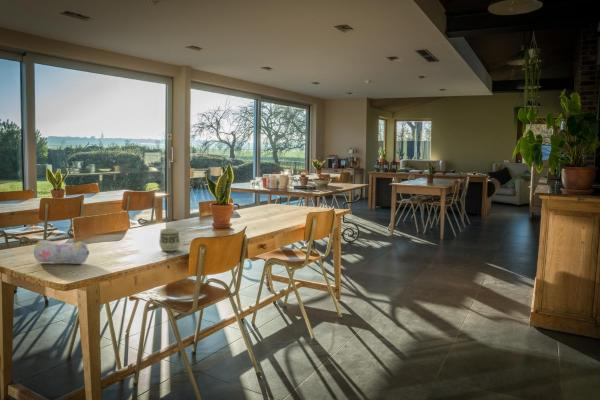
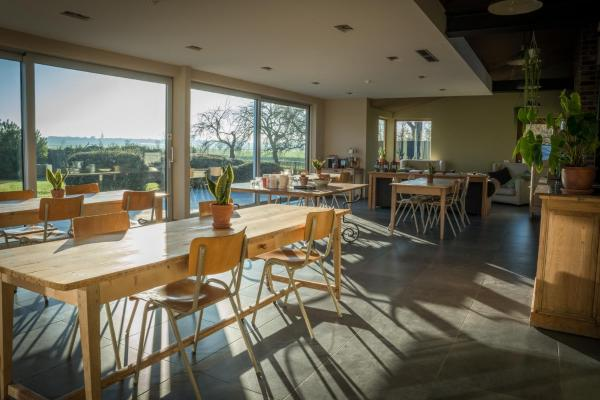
- cup (169, 239)
- pencil case (61, 252)
